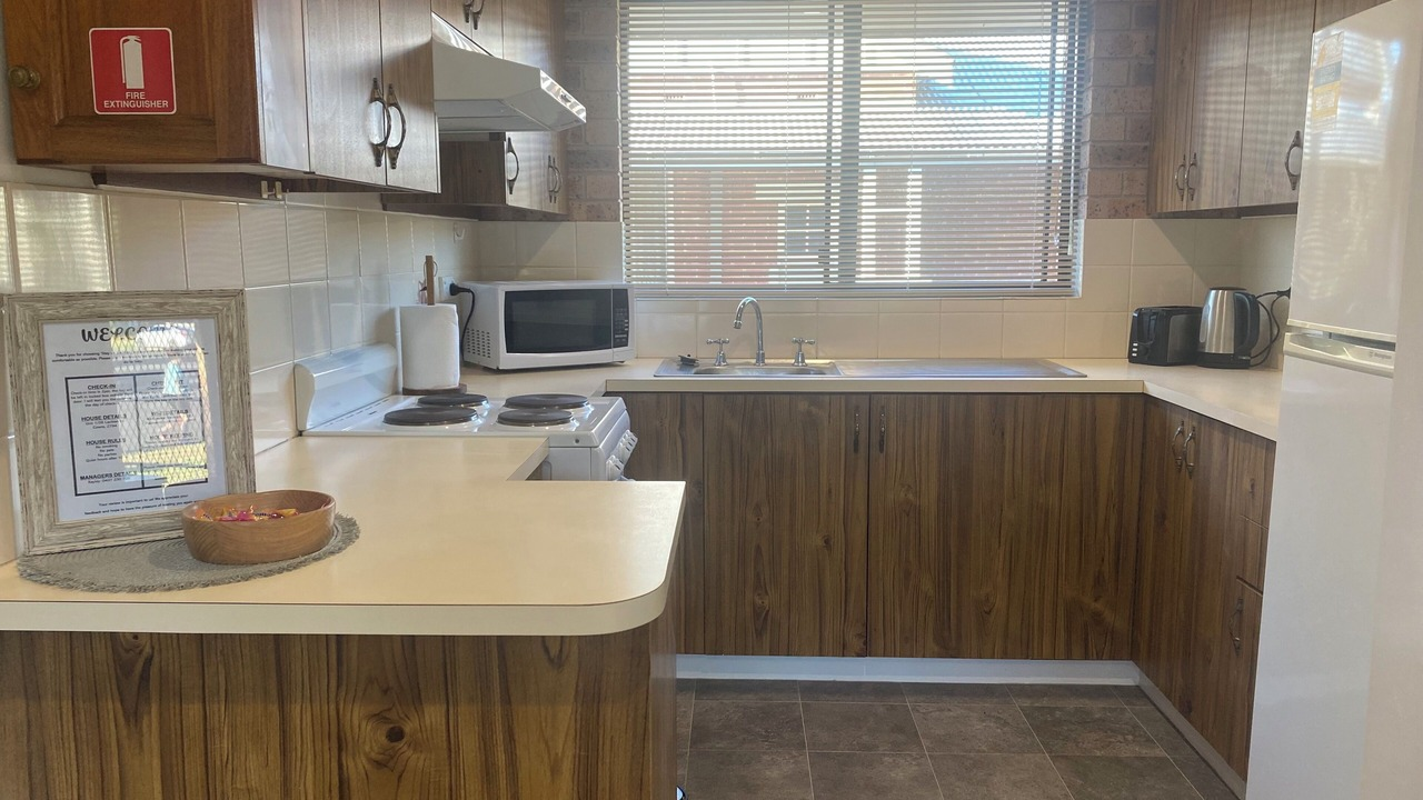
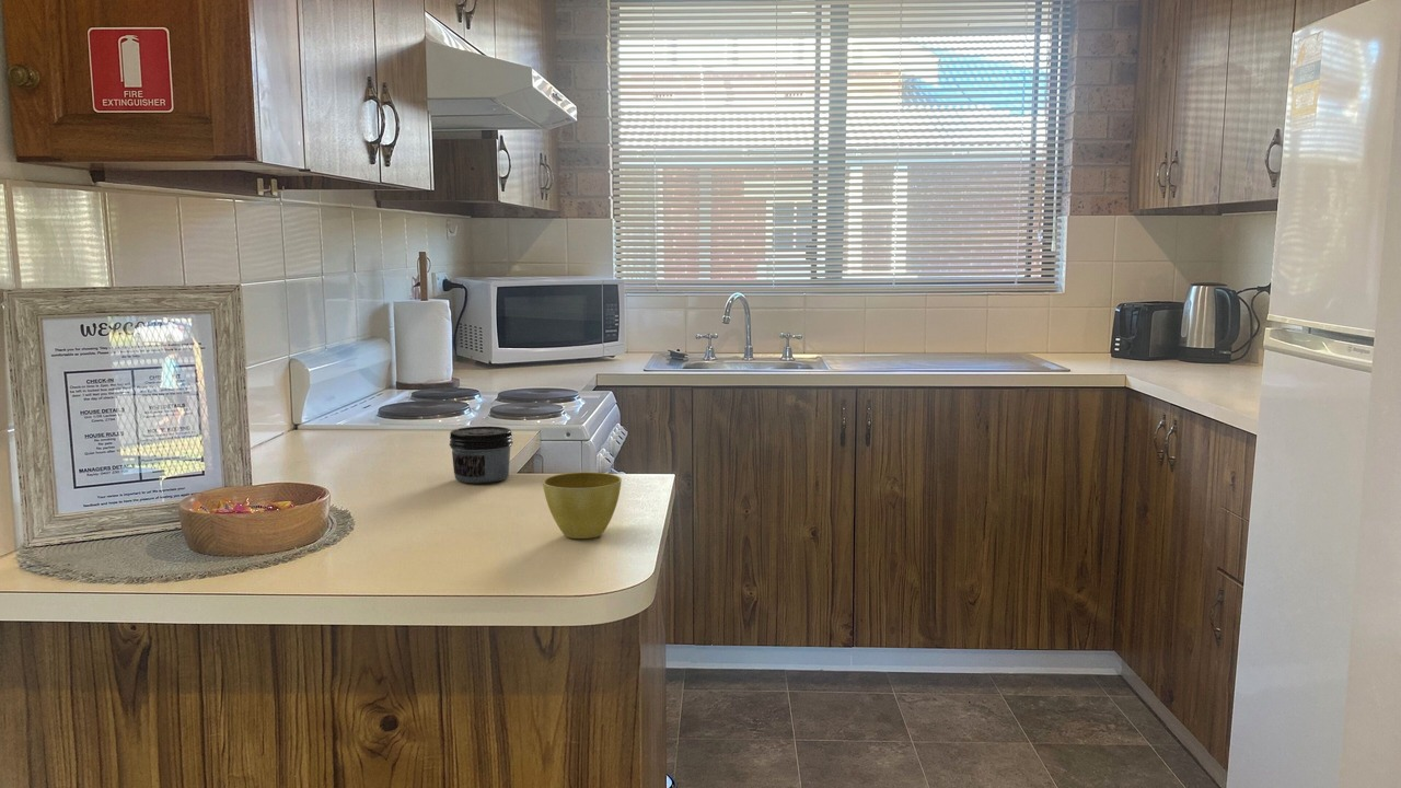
+ flower pot (582, 507)
+ jar (480, 454)
